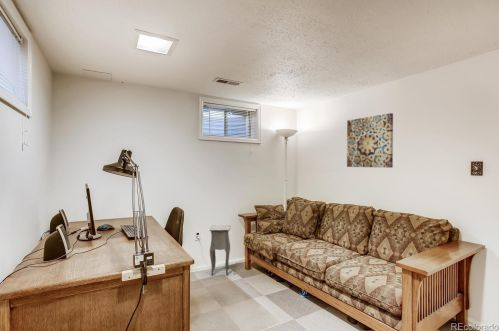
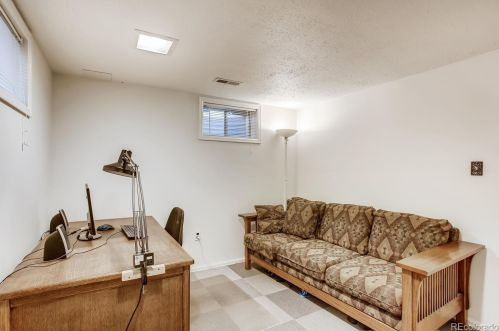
- side table (220, 249)
- wall art (368, 142)
